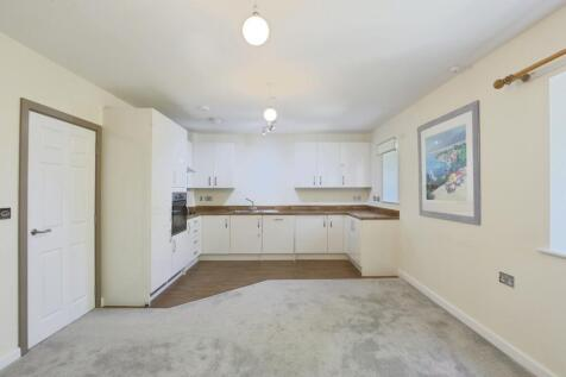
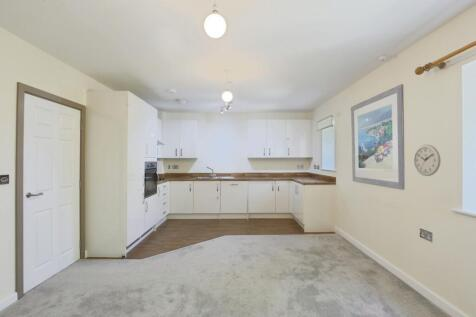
+ wall clock (425, 160)
